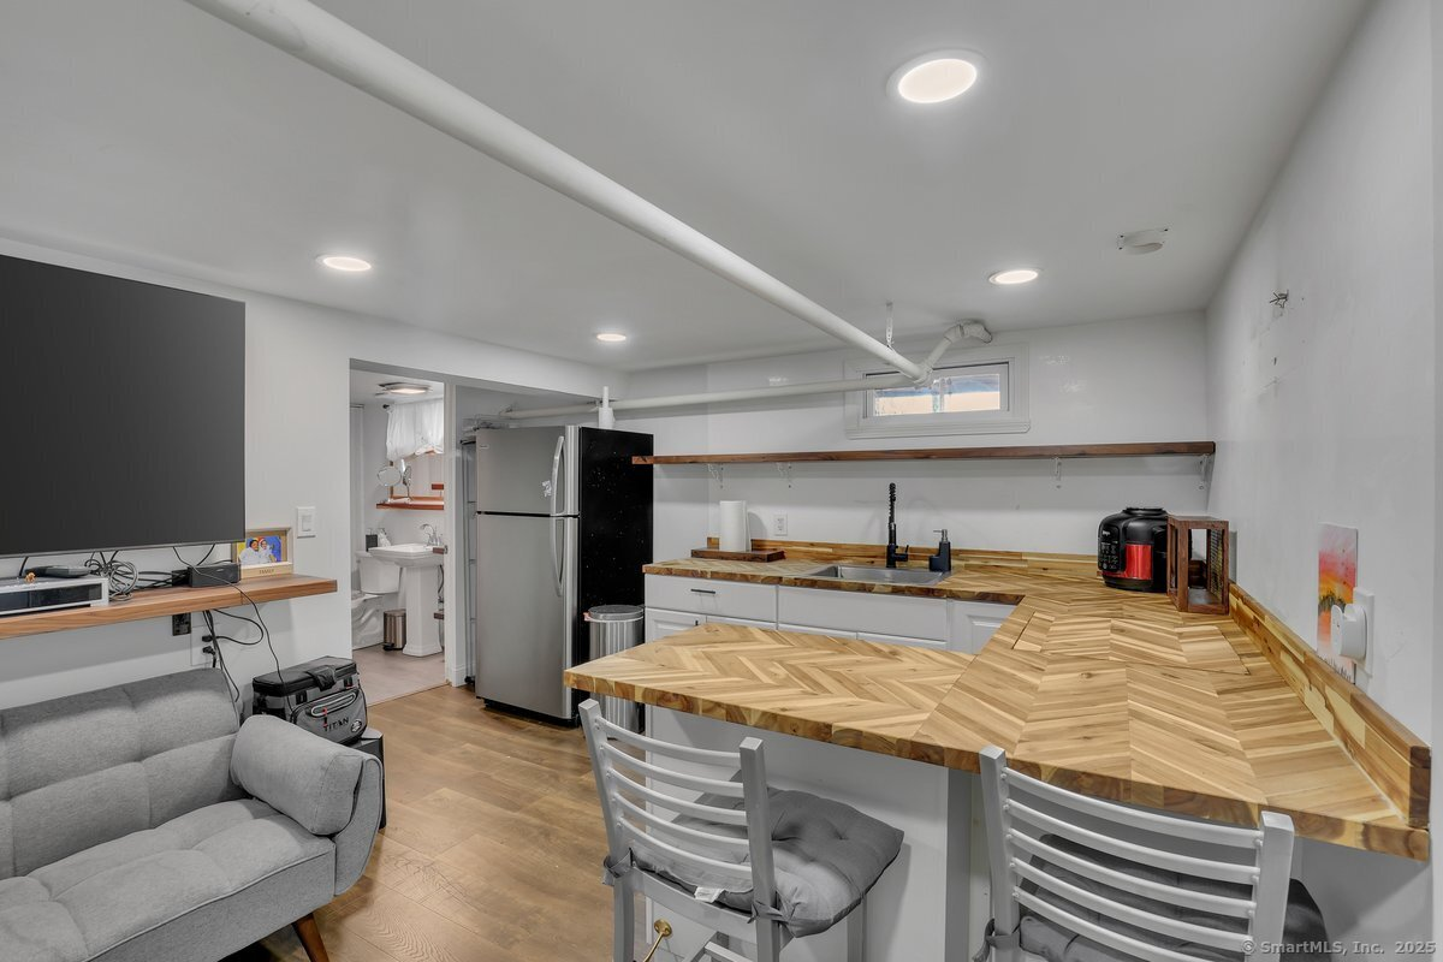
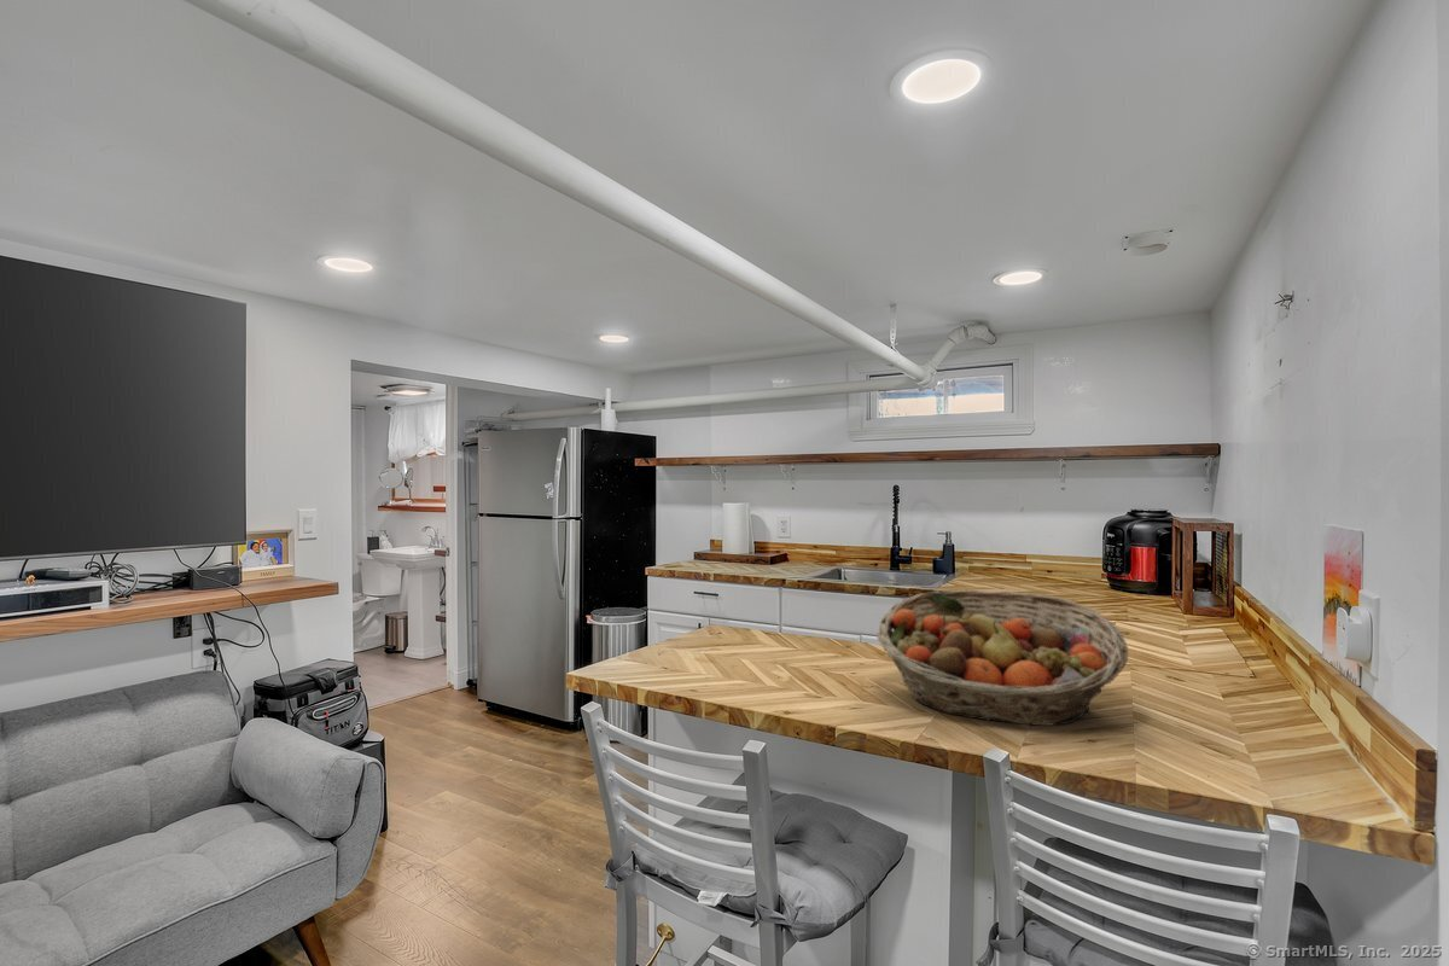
+ fruit basket (994, 651)
